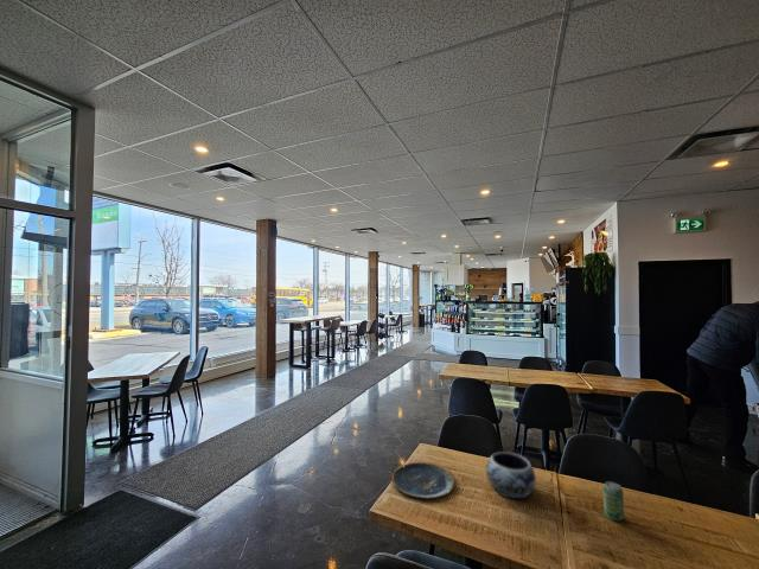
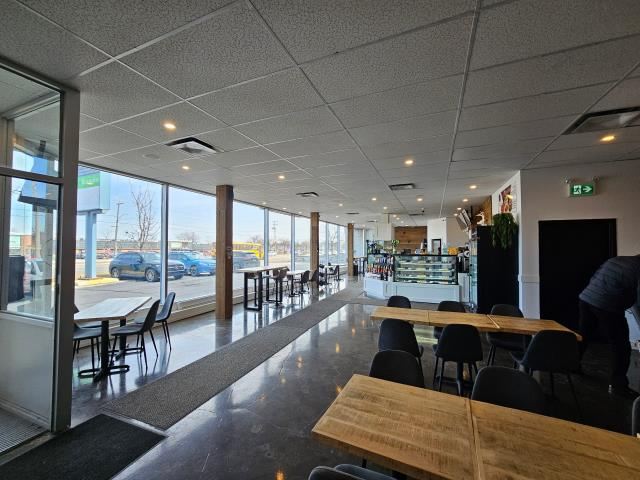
- decorative bowl (510, 474)
- plate (422, 479)
- beverage can (613, 500)
